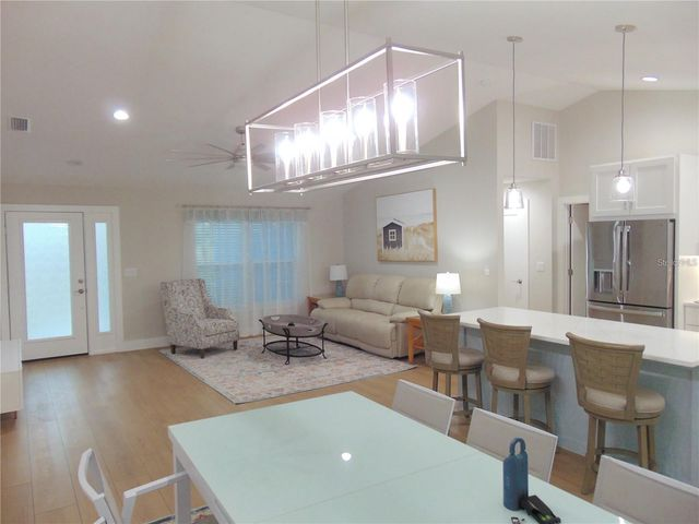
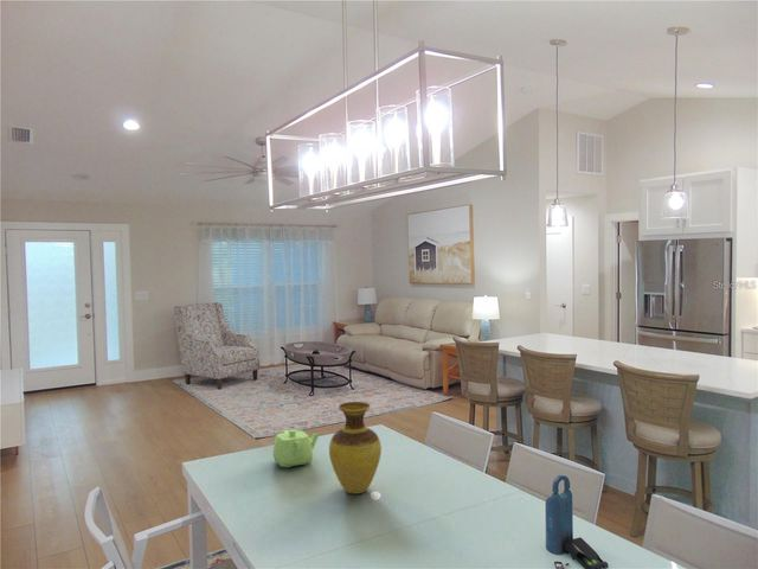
+ vase (354, 447)
+ teapot (297, 445)
